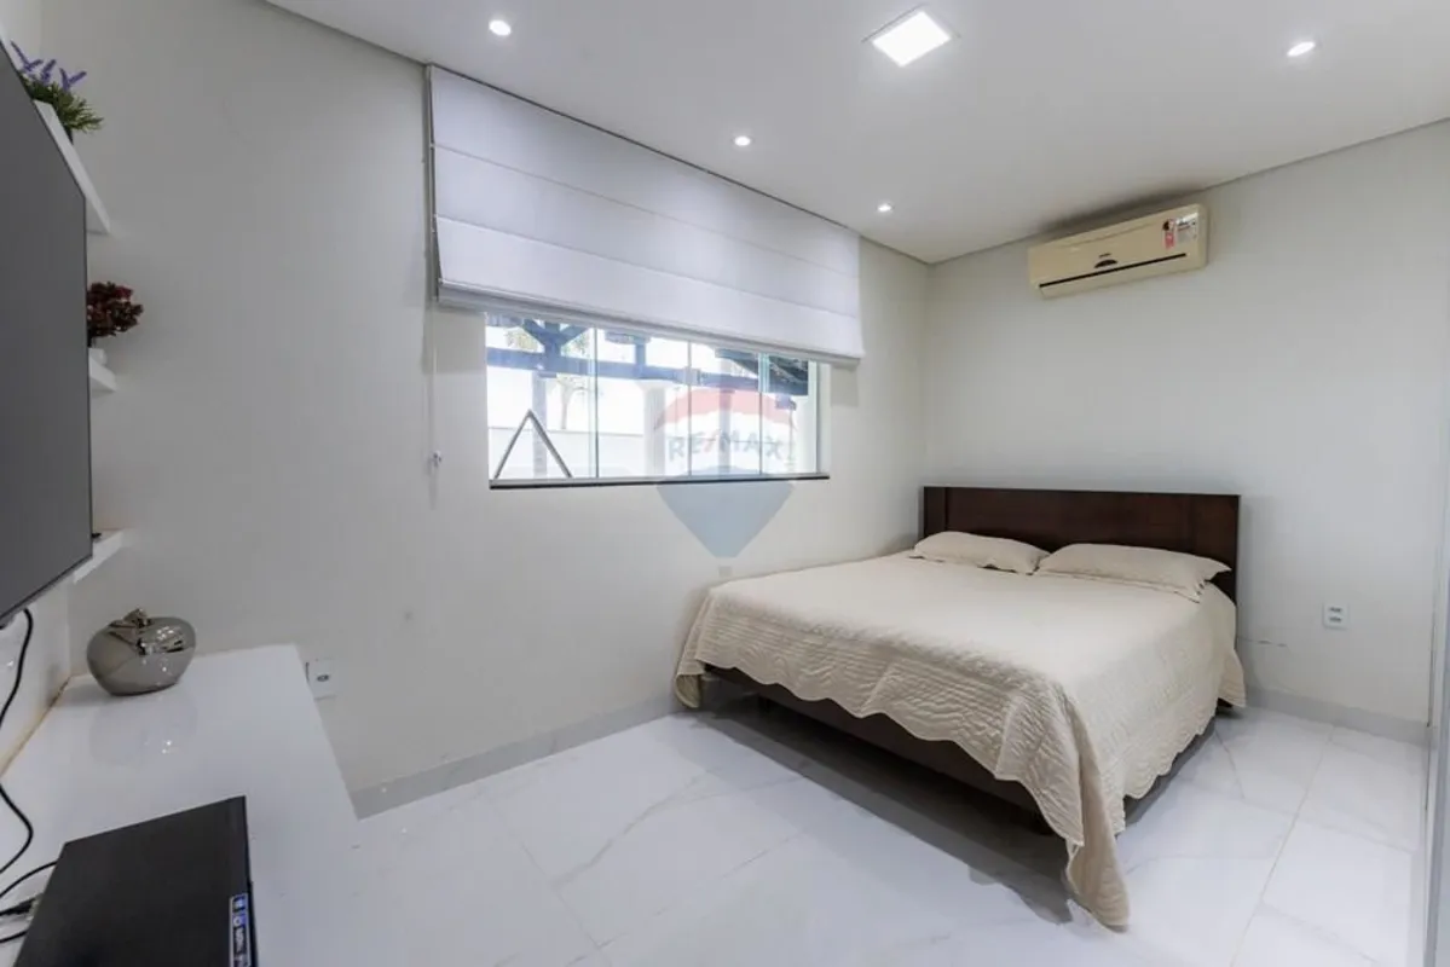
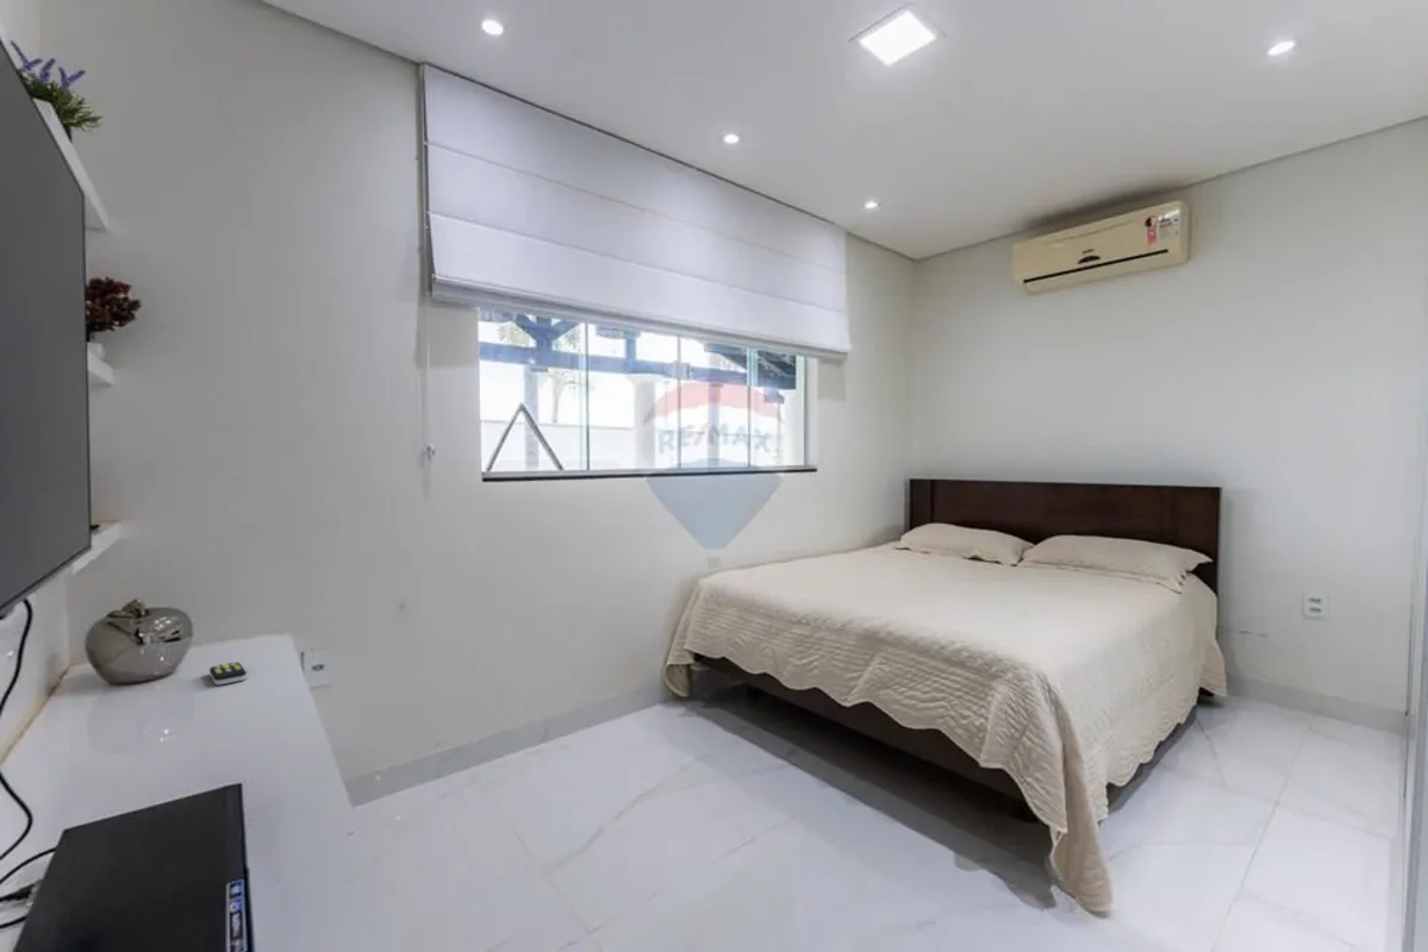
+ remote control (227, 672)
